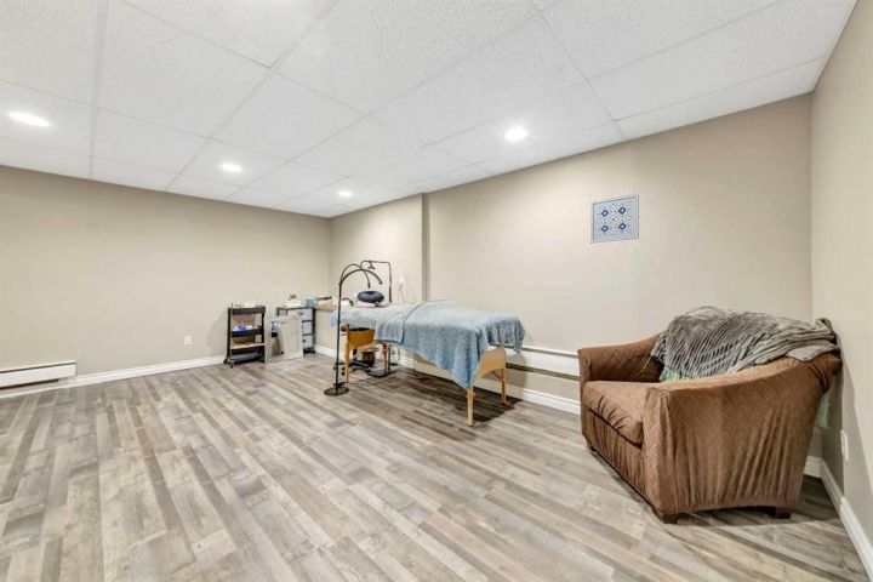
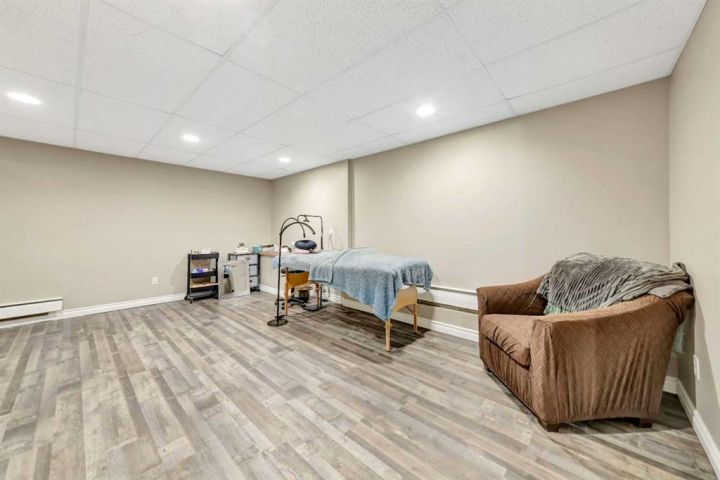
- wall art (614, 219)
